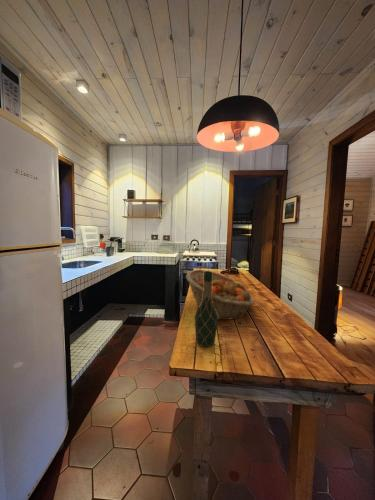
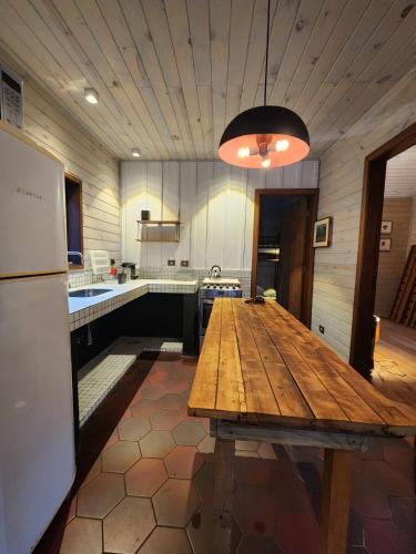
- fruit basket (219, 291)
- wine bottle (206, 308)
